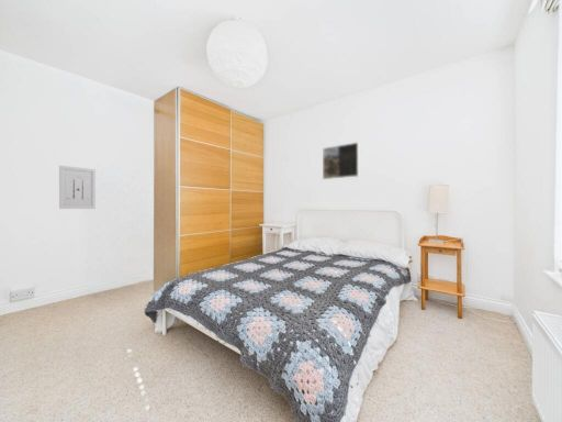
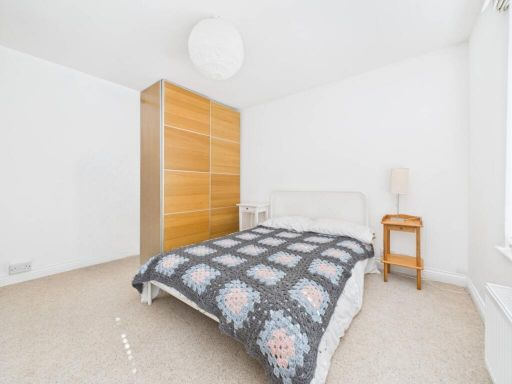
- wall art (78, 188)
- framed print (339, 162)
